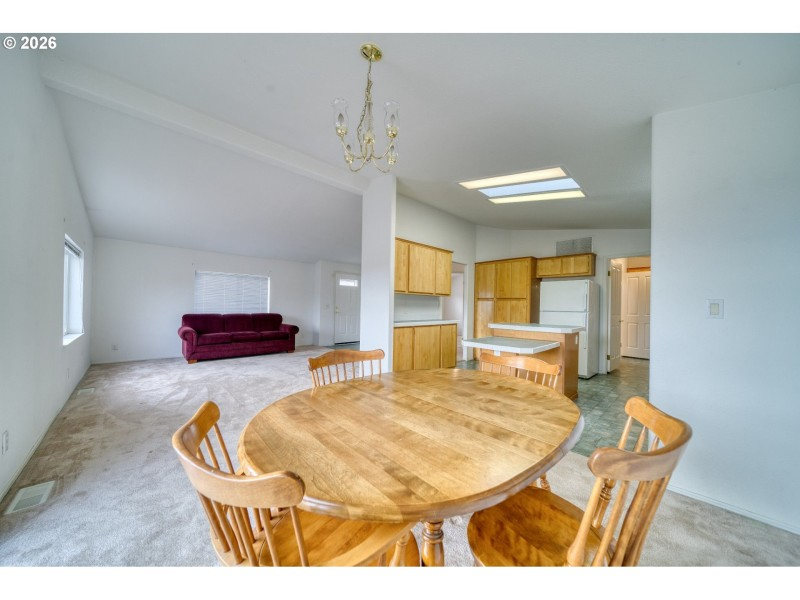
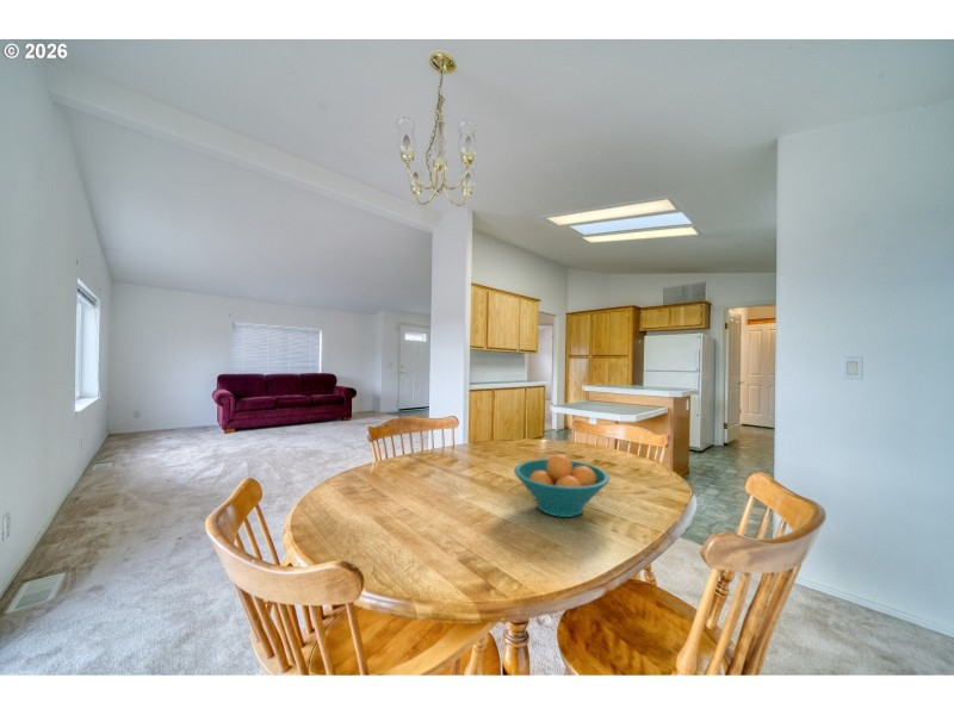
+ fruit bowl (559, 481)
